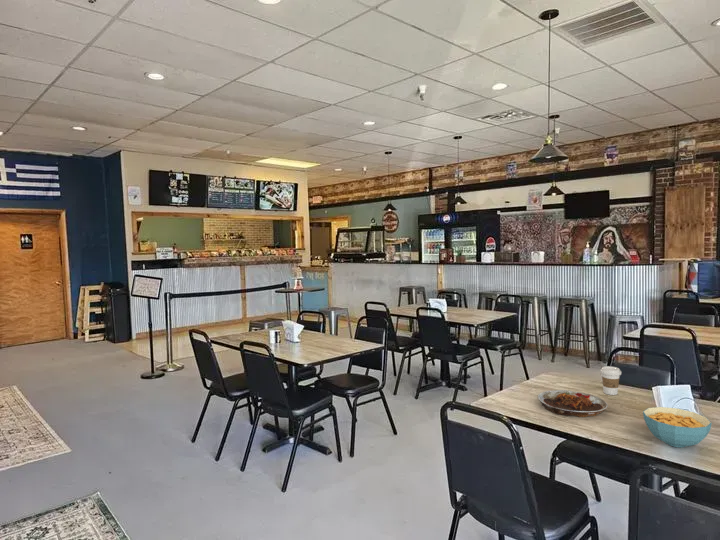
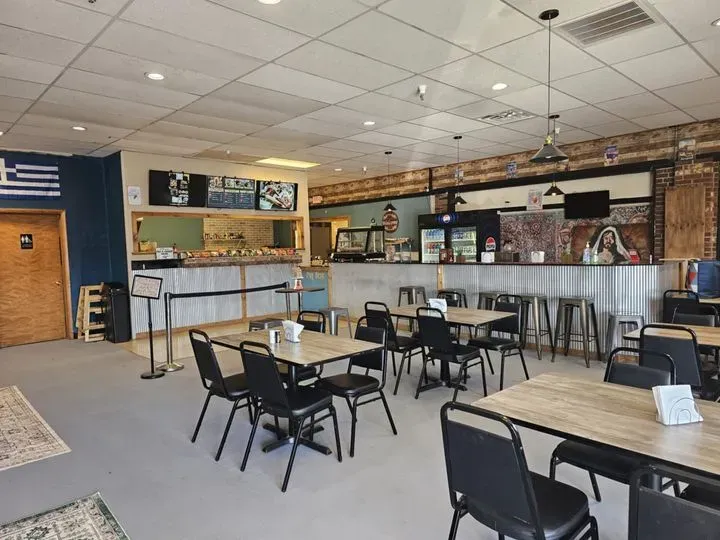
- coffee cup (610, 380)
- cereal bowl (675, 430)
- plate (571, 400)
